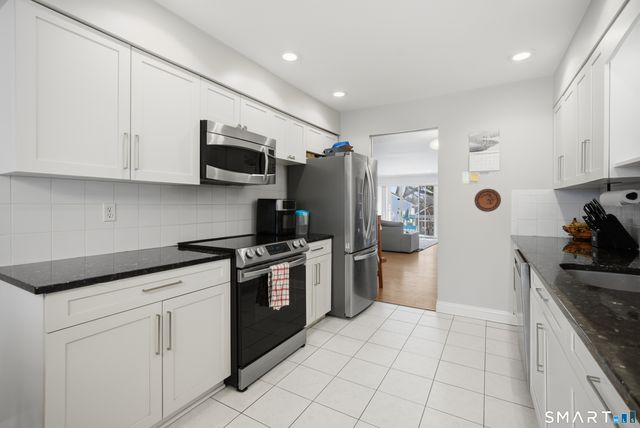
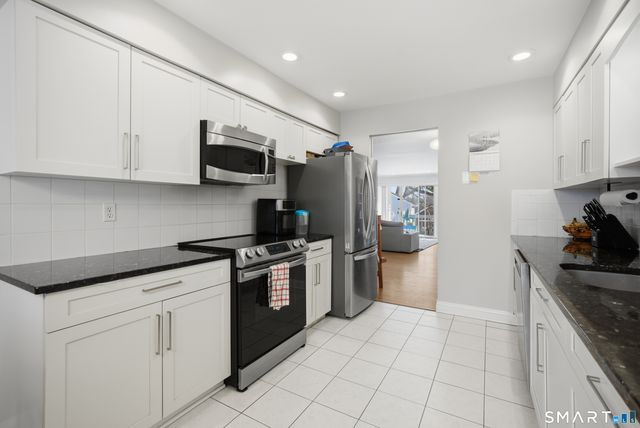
- decorative plate (487, 200)
